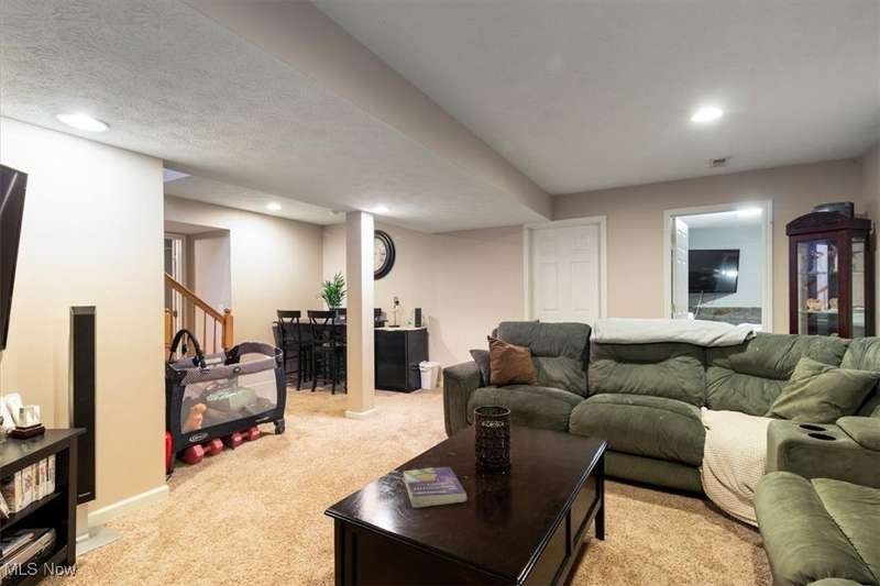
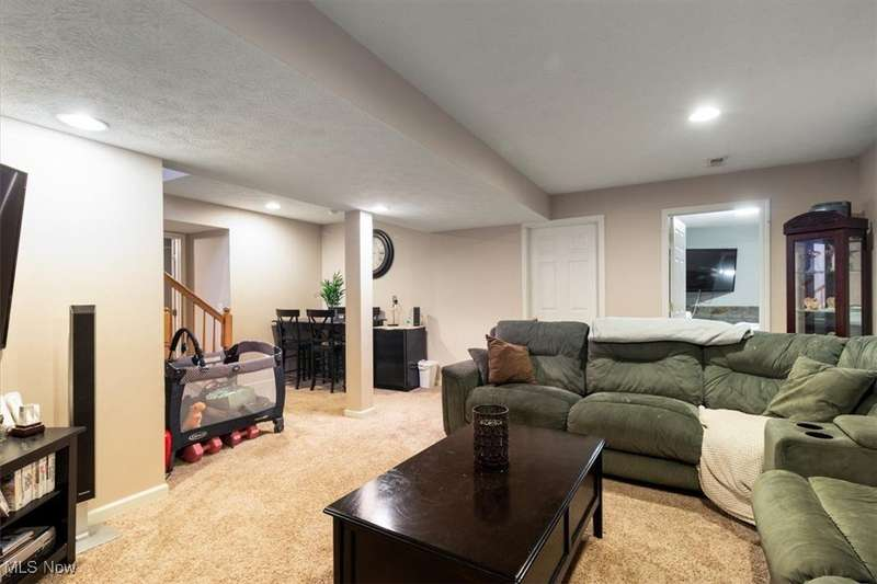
- book (432, 483)
